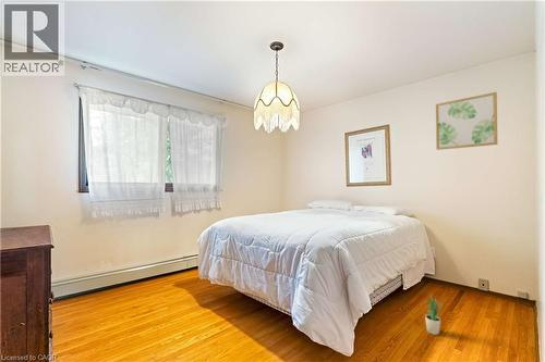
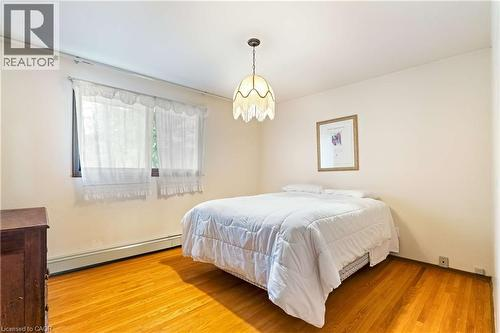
- potted plant (434, 312)
- wall art (464, 123)
